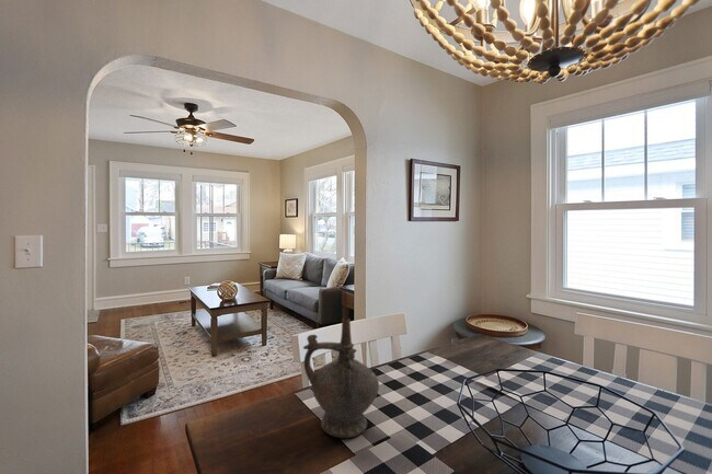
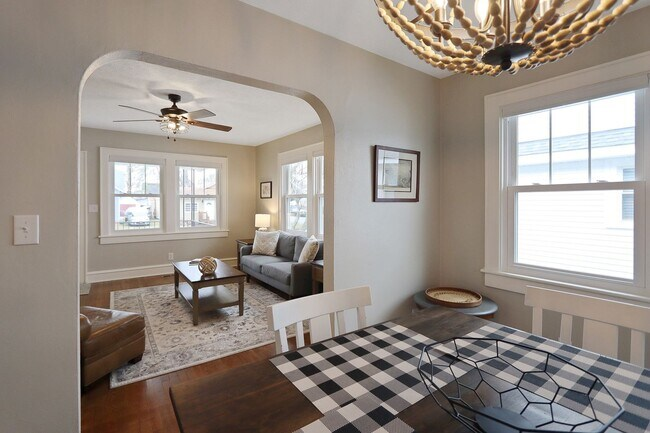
- ceremonial vessel (341, 371)
